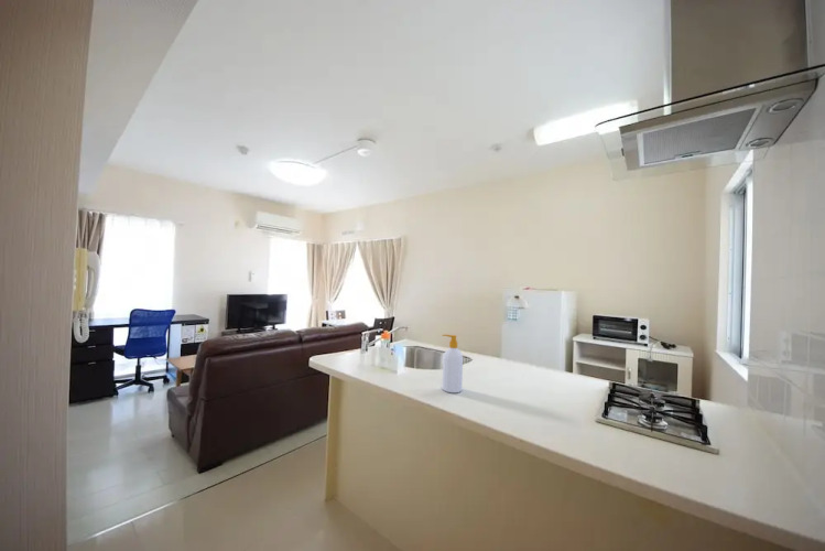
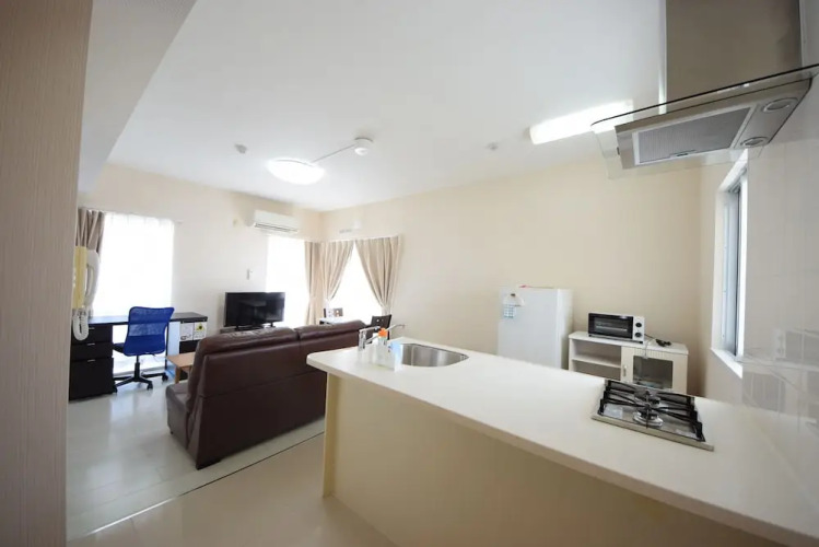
- soap bottle (452, 361)
